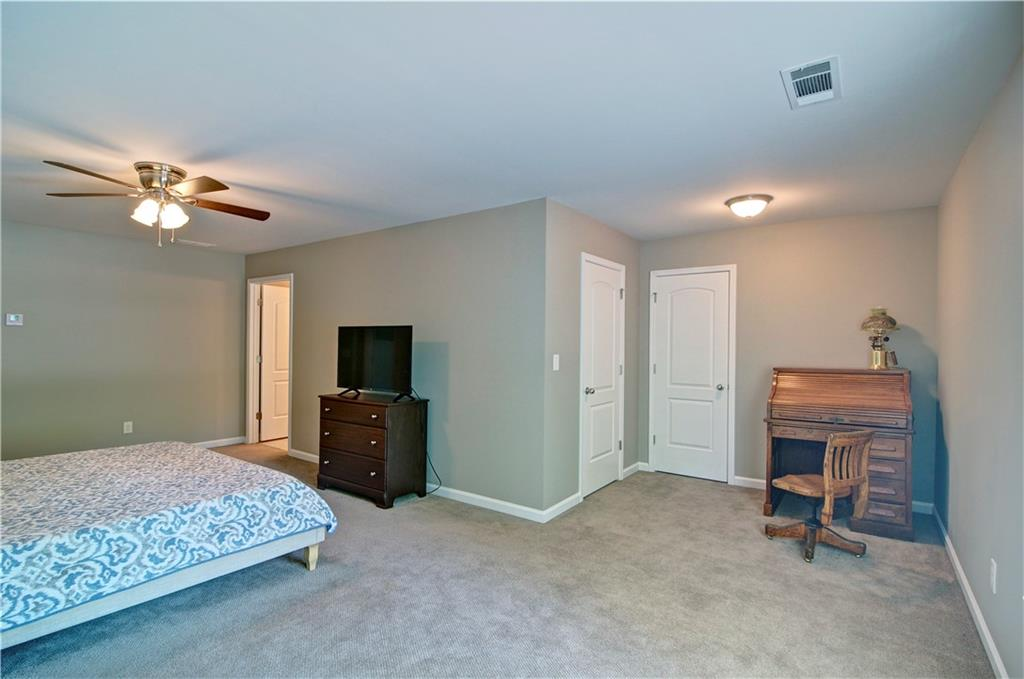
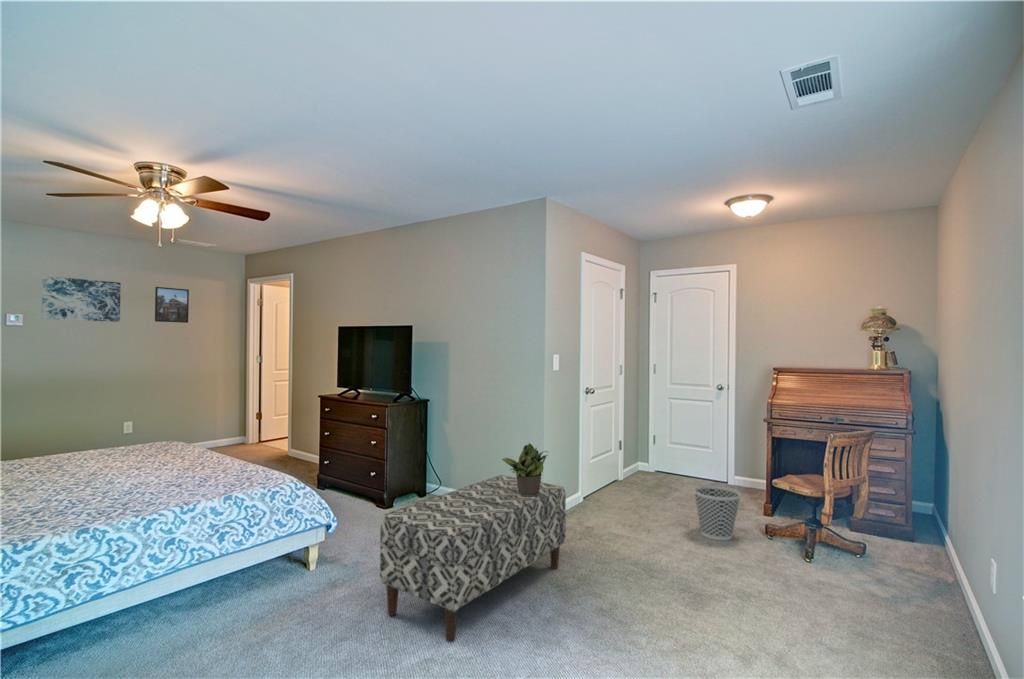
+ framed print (172, 305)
+ potted plant (523, 467)
+ bench (481, 543)
+ wall art (82, 299)
+ wastebasket (716, 513)
